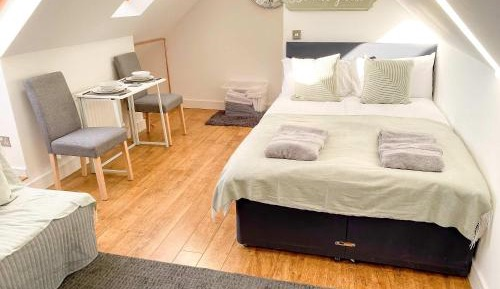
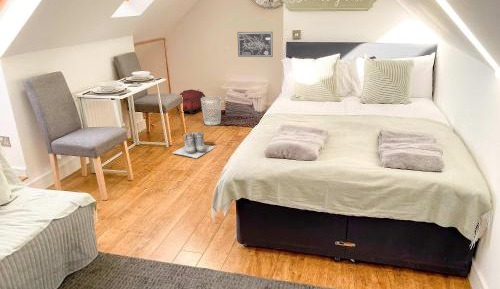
+ wastebasket (211, 110)
+ backpack (189, 101)
+ wall art (255, 44)
+ boots (193, 141)
